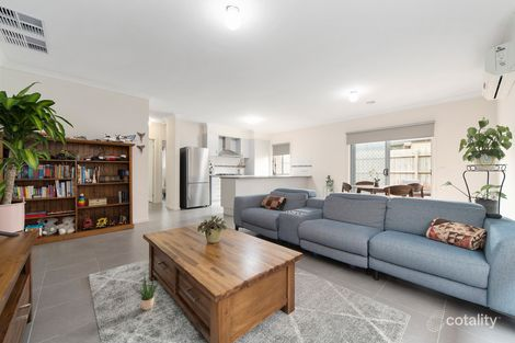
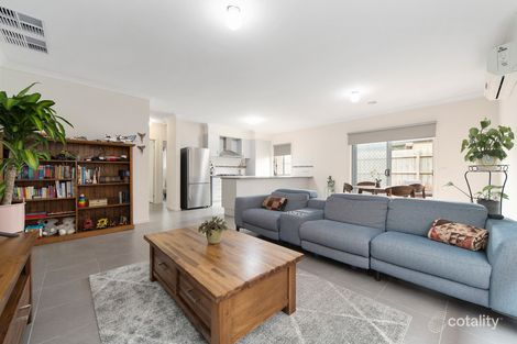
- potted plant (148, 290)
